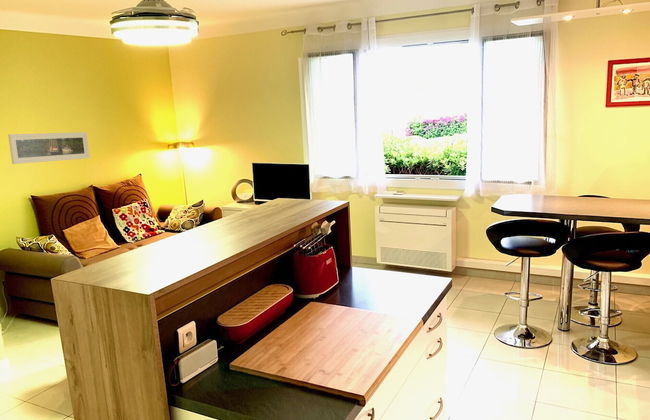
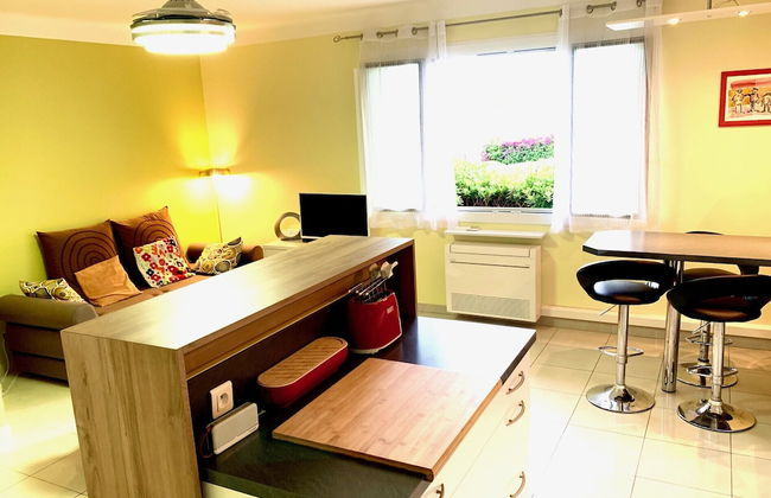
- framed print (51, 147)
